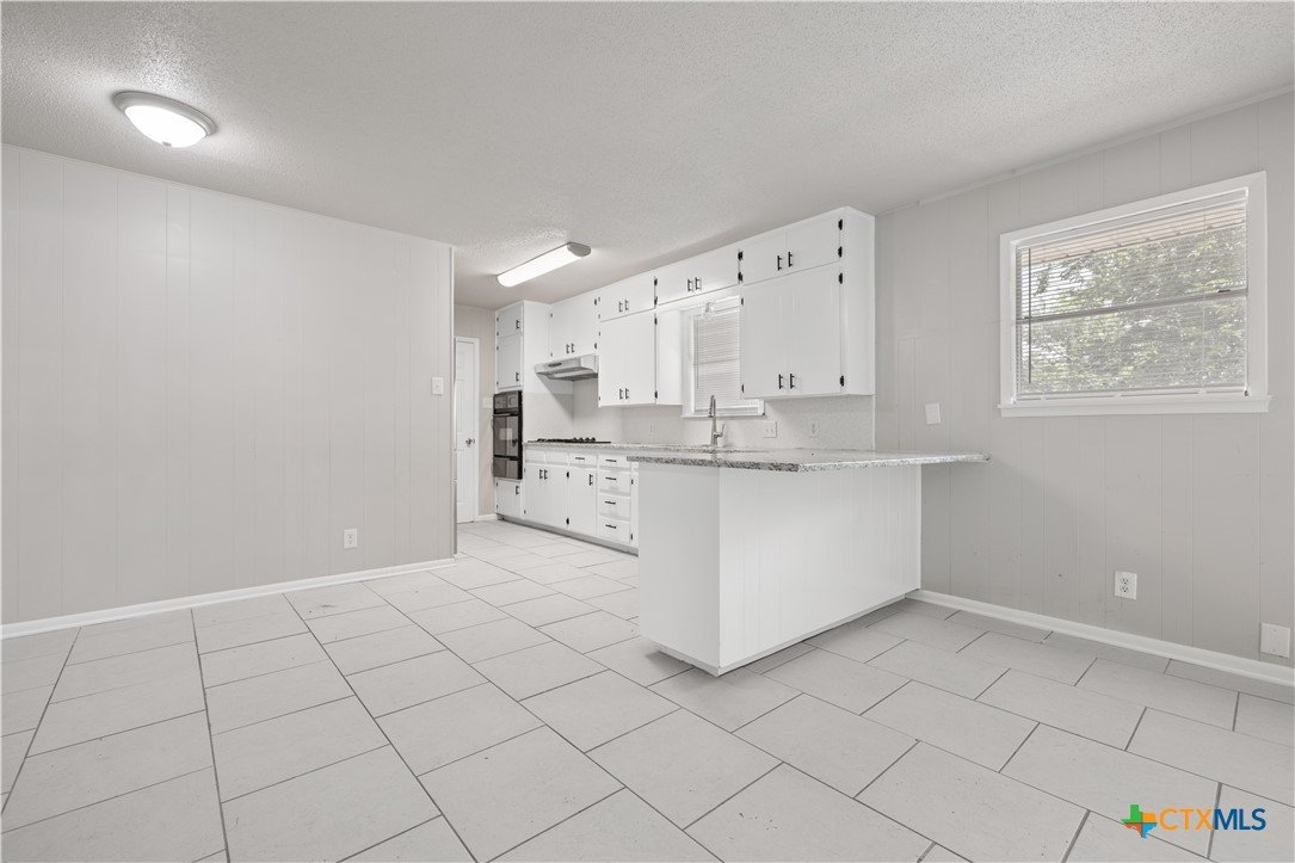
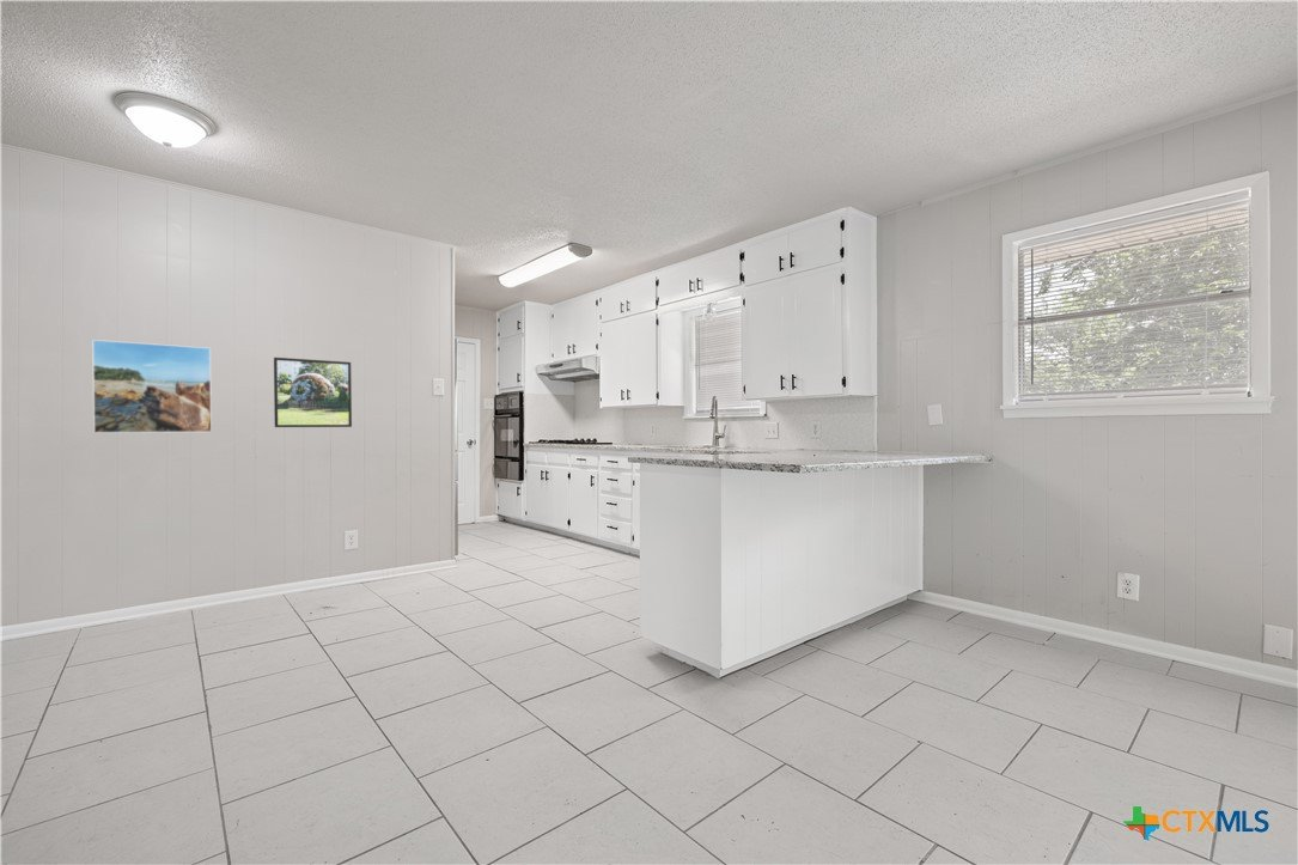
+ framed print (154, 388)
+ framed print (313, 392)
